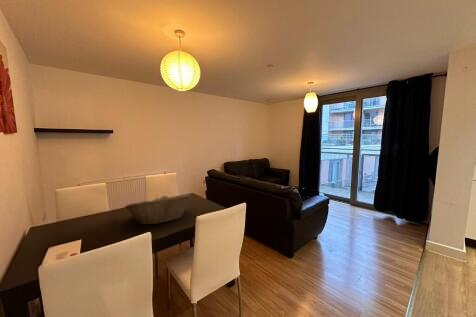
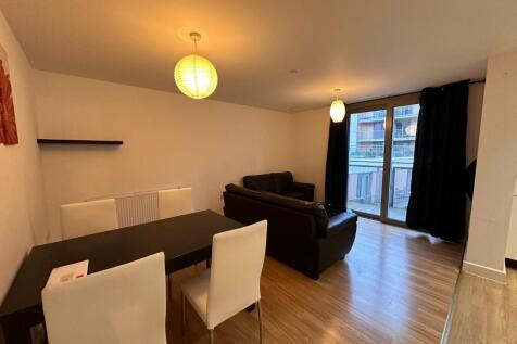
- fruit basket (160, 205)
